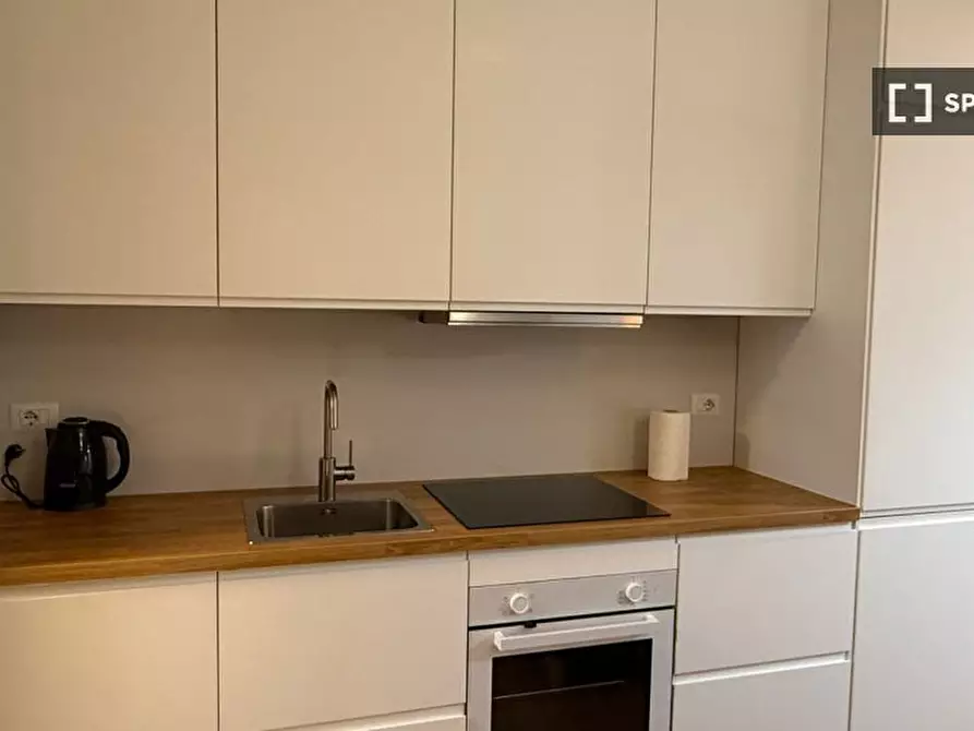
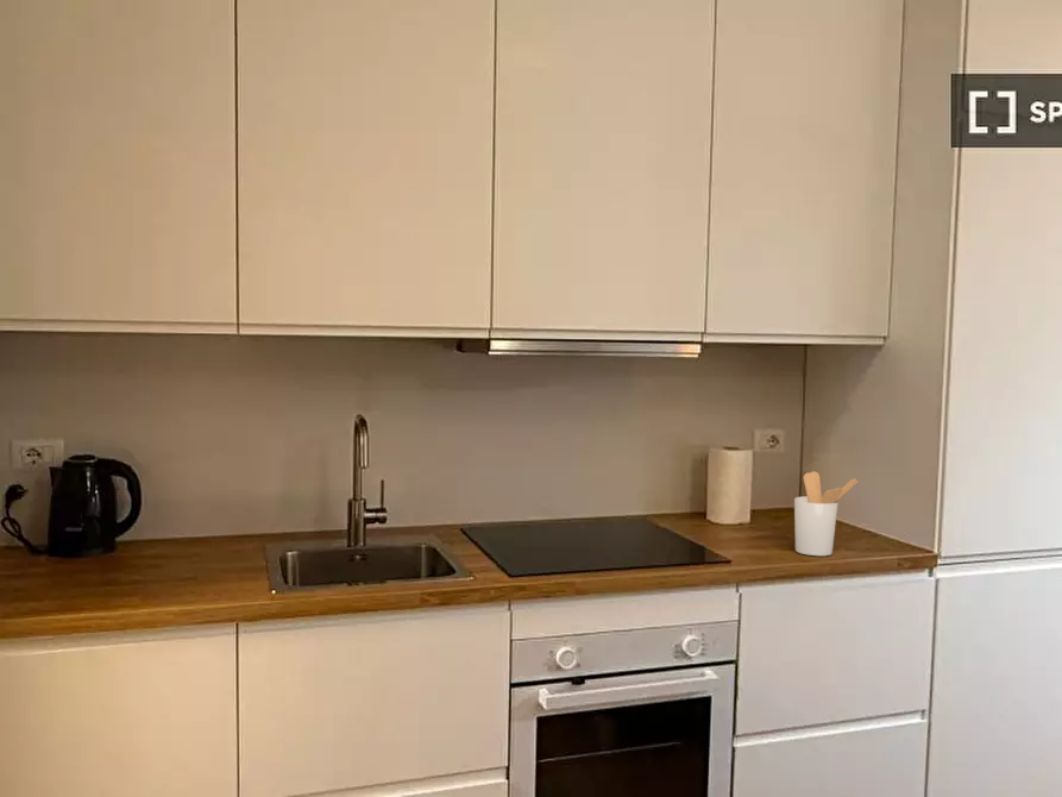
+ utensil holder (827, 513)
